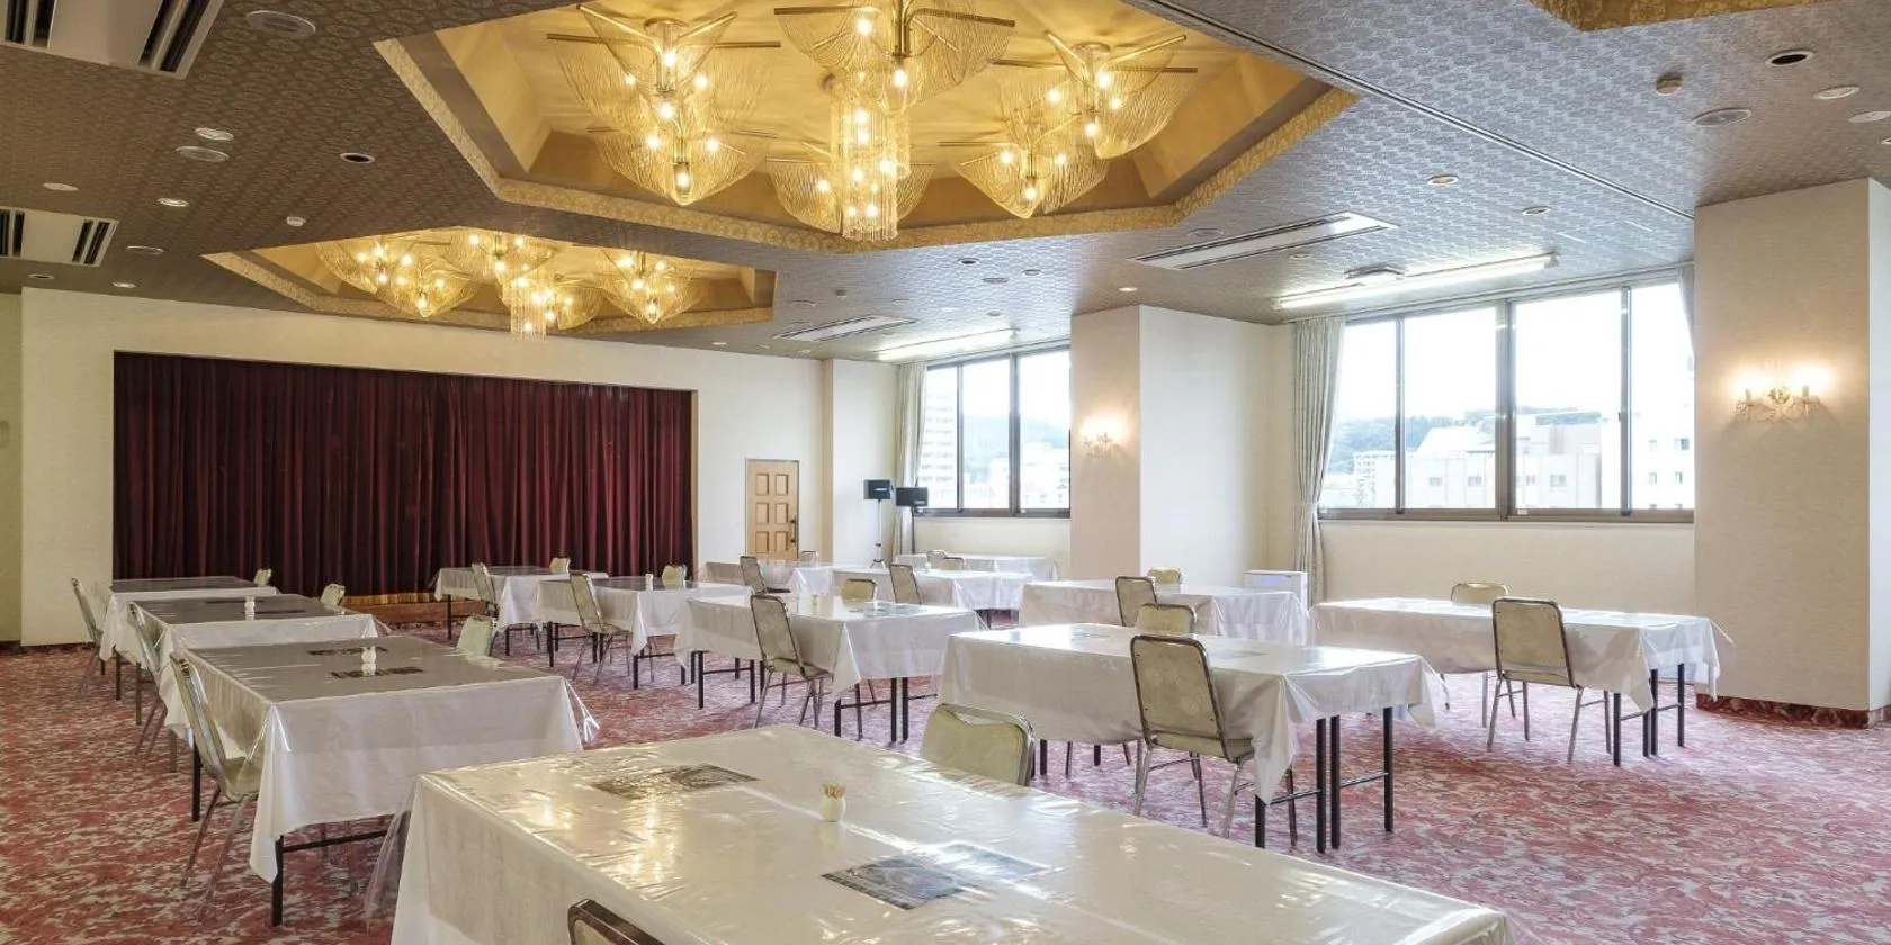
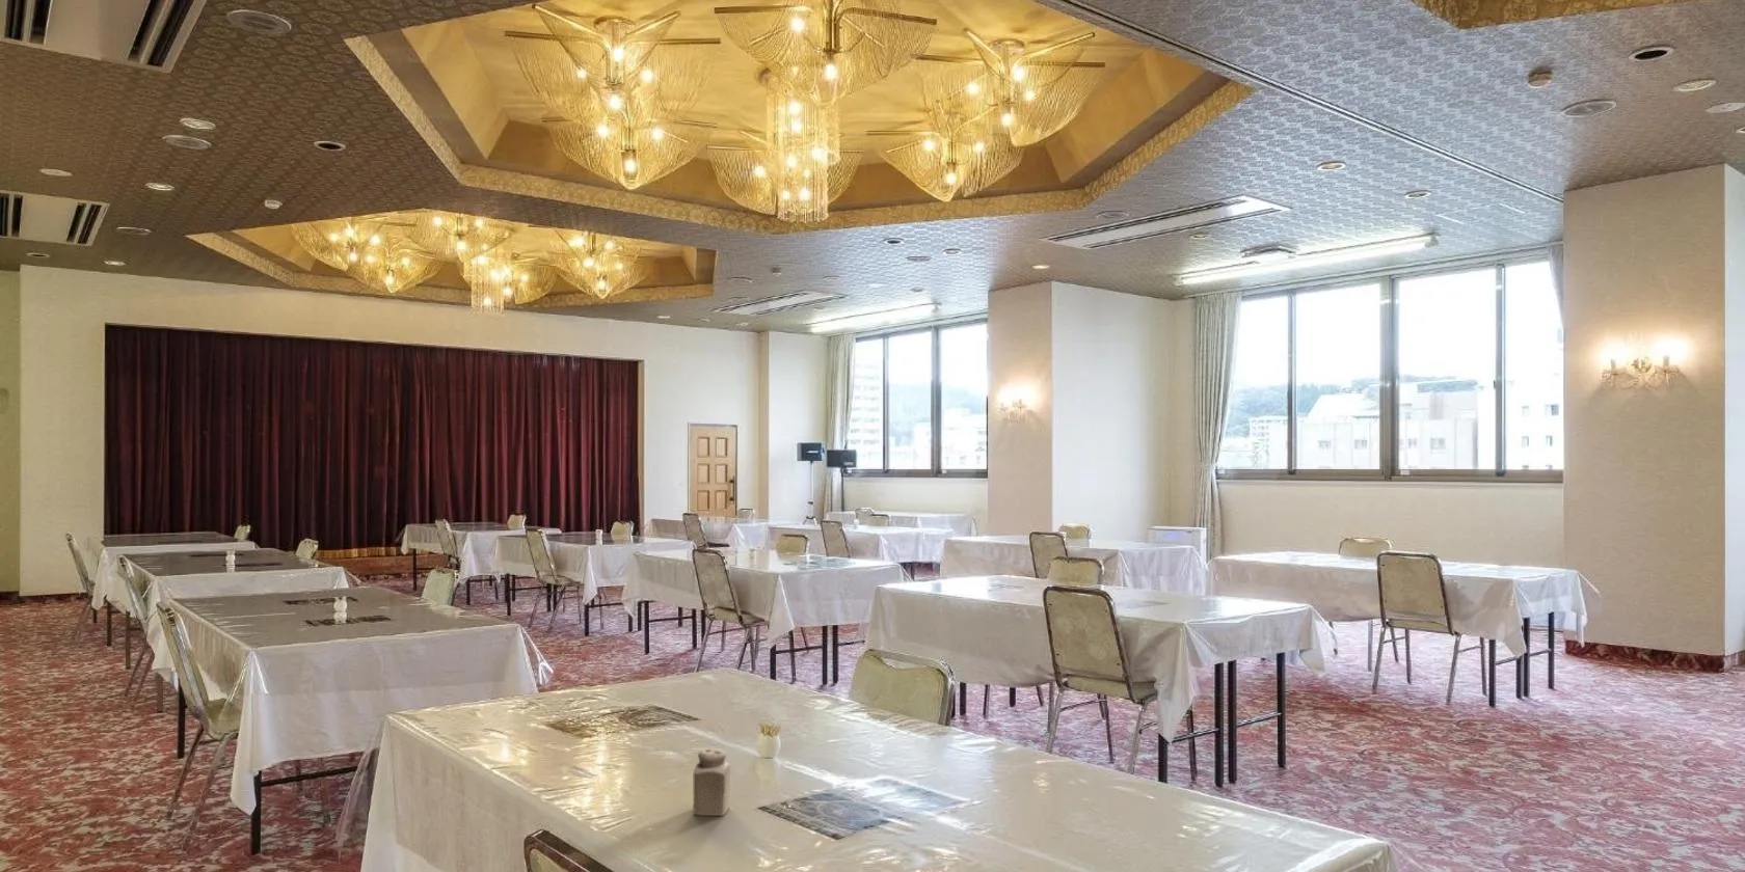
+ salt shaker (711, 781)
